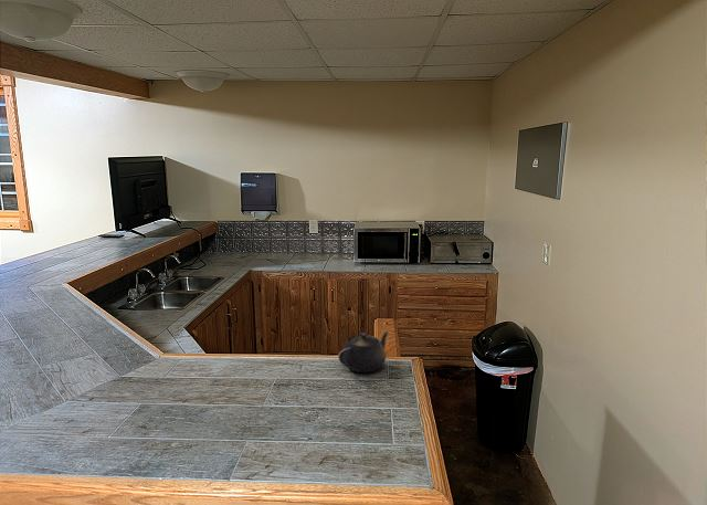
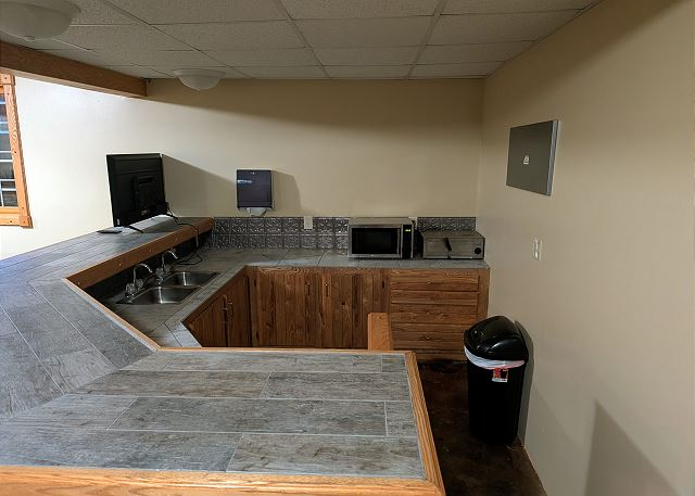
- teapot (365, 349)
